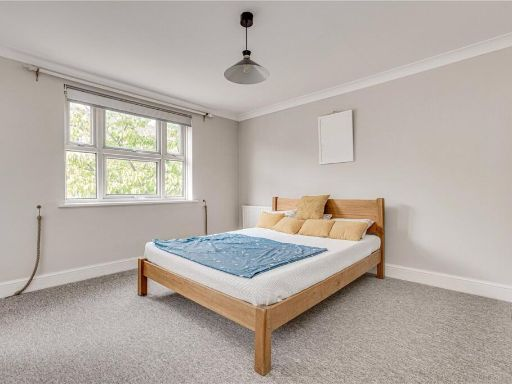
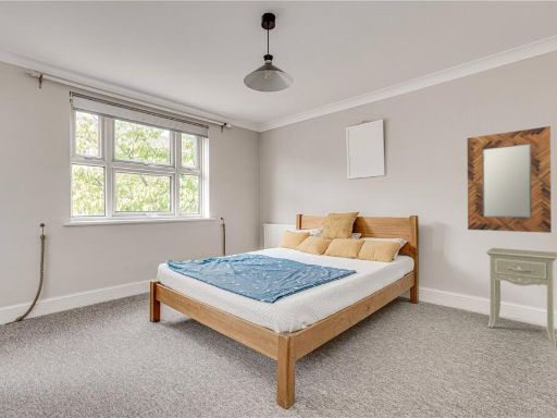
+ nightstand (521, 285)
+ home mirror (506, 182)
